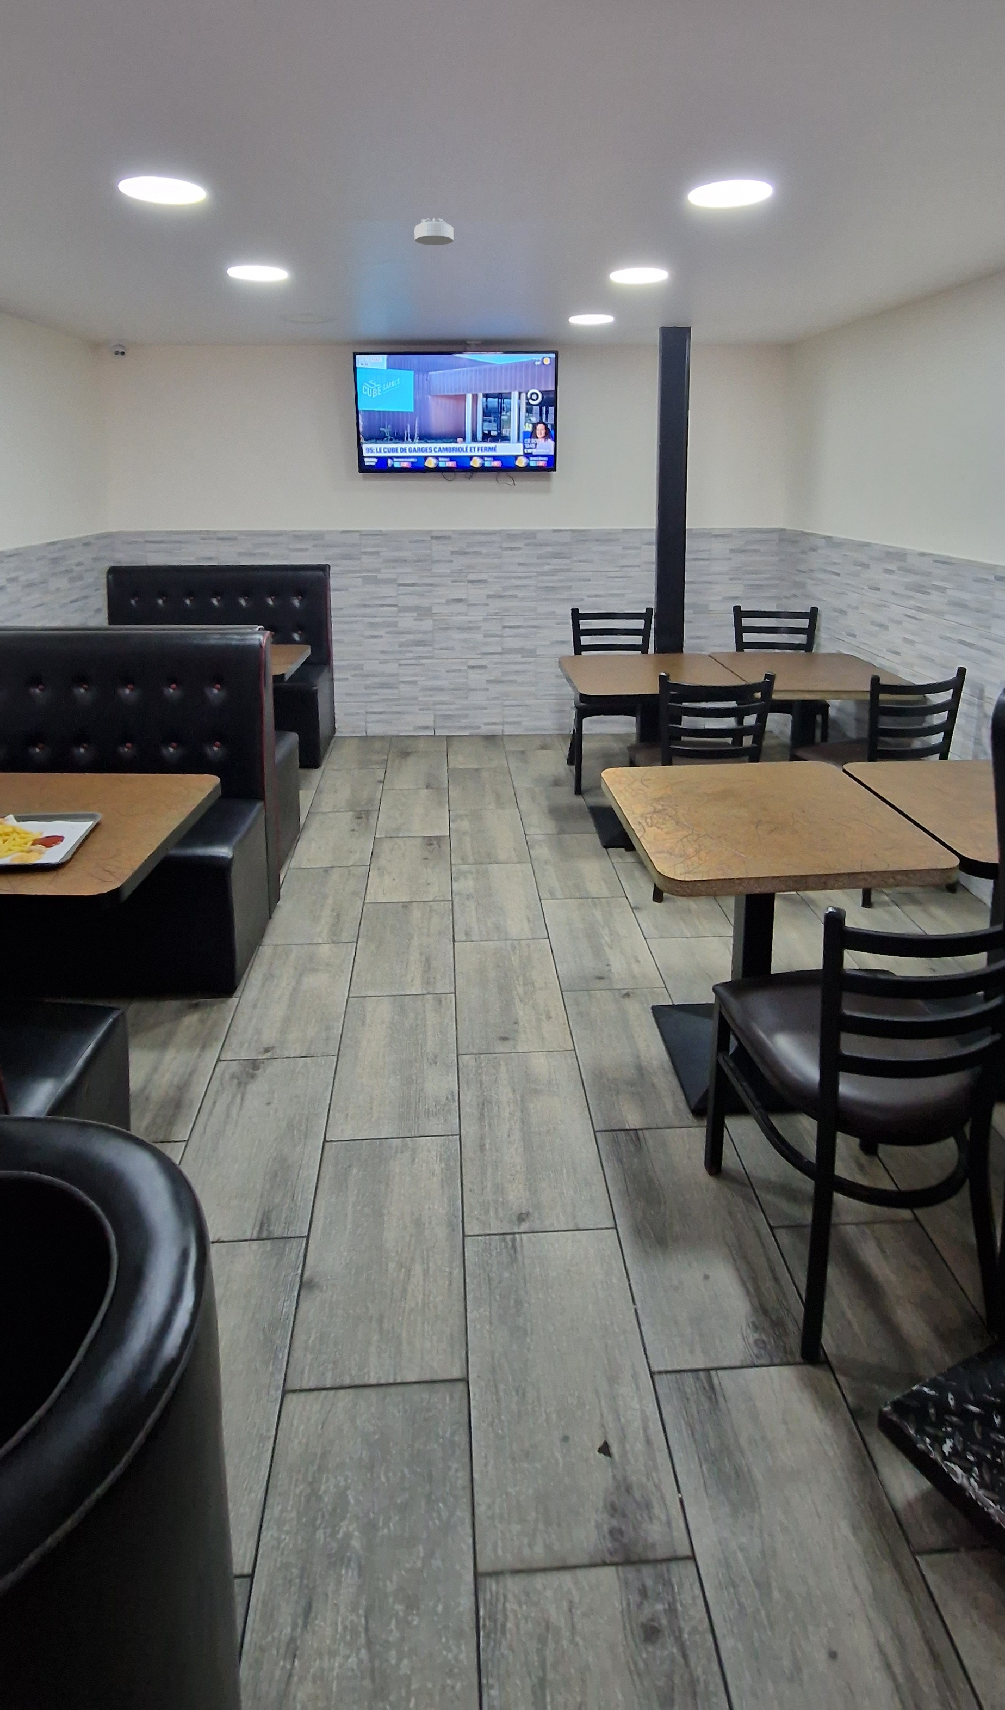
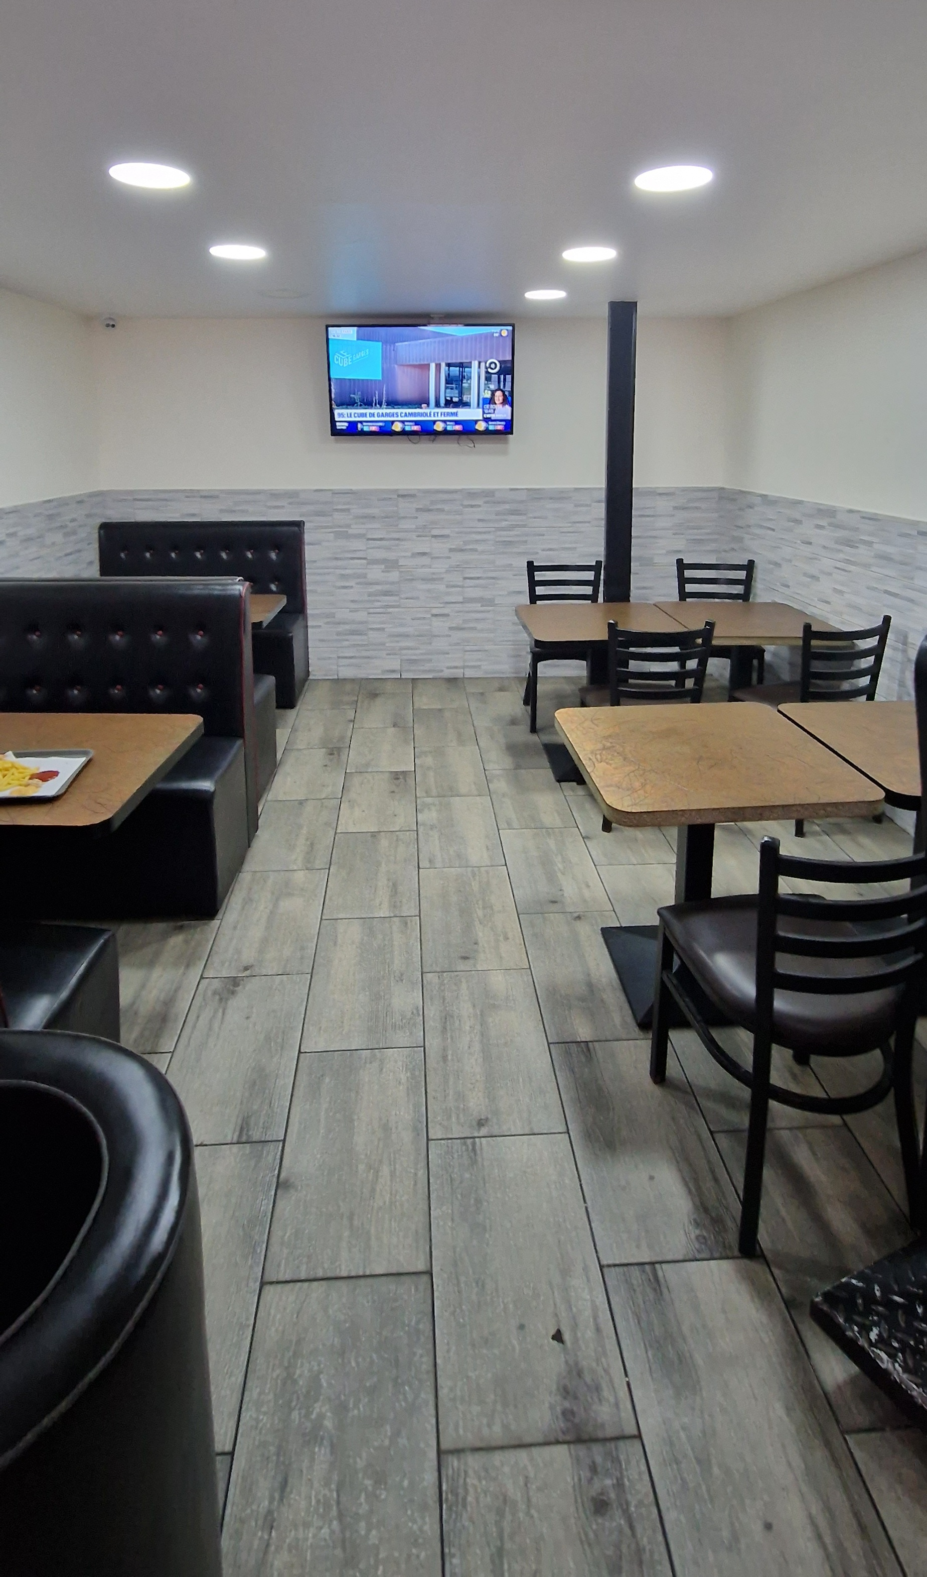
- smoke detector (434, 230)
